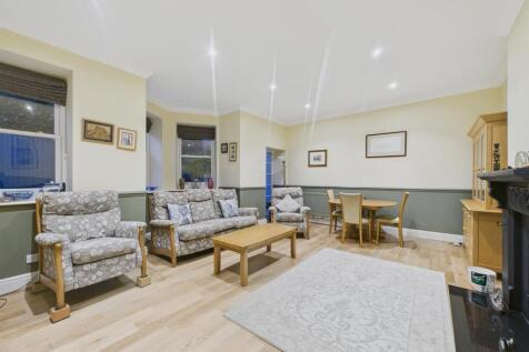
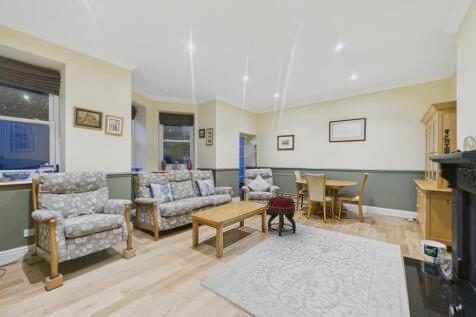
+ footstool (281, 214)
